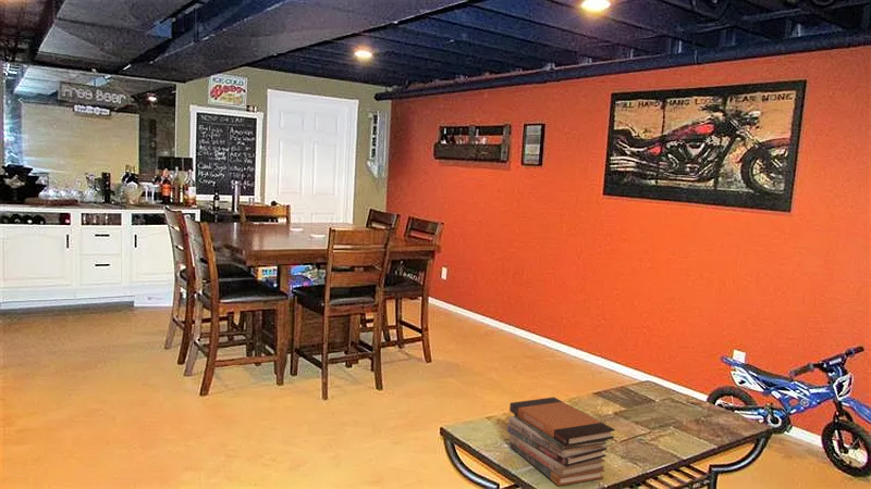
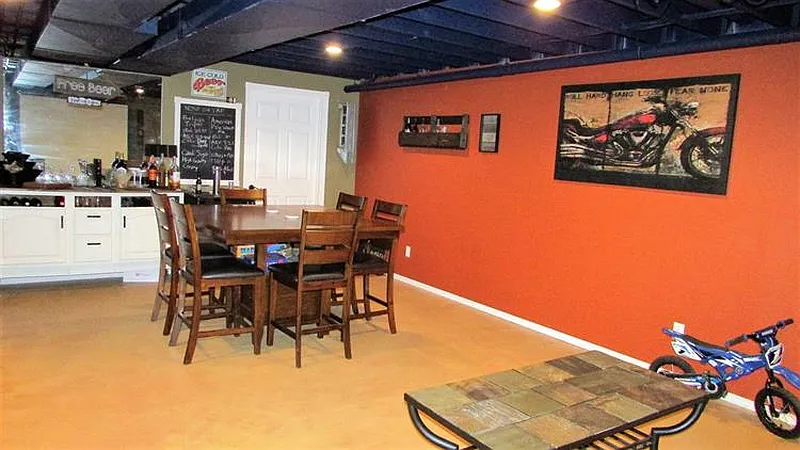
- book stack (556, 438)
